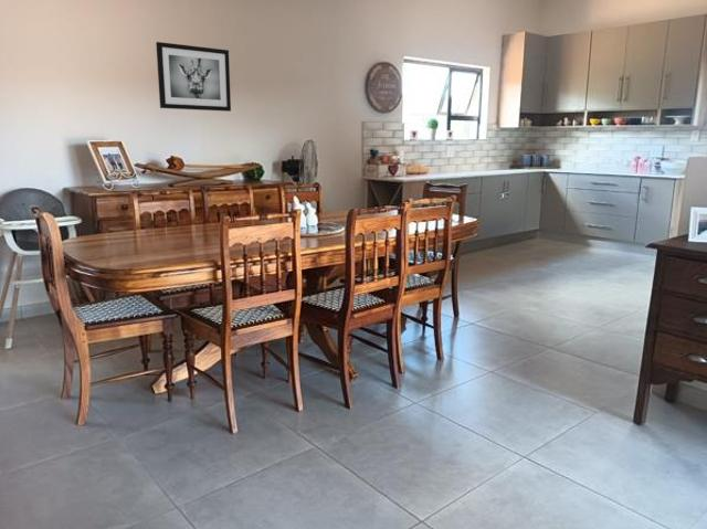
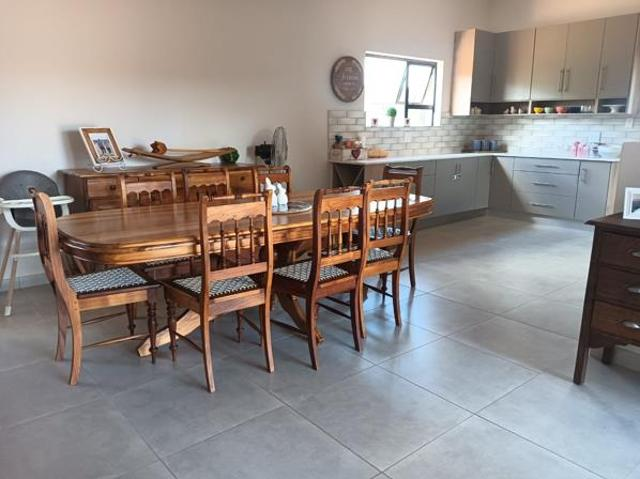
- wall art (194, 77)
